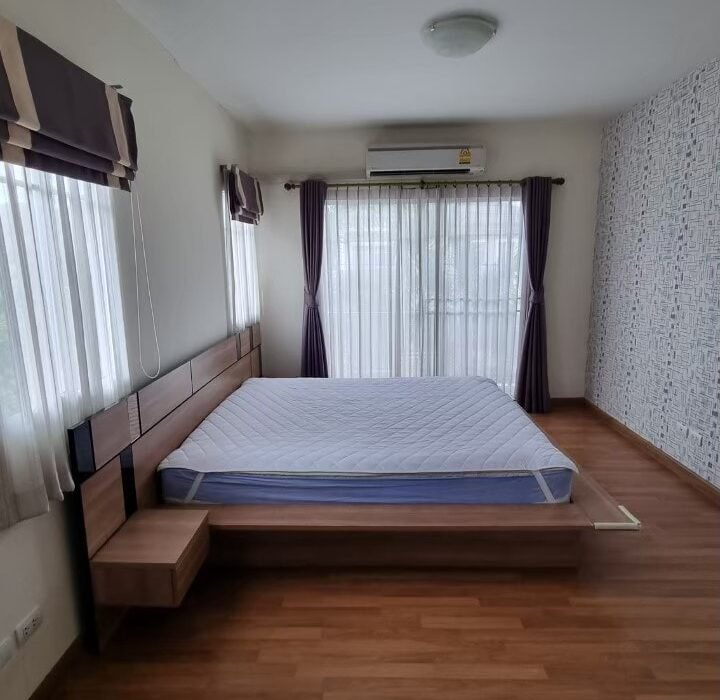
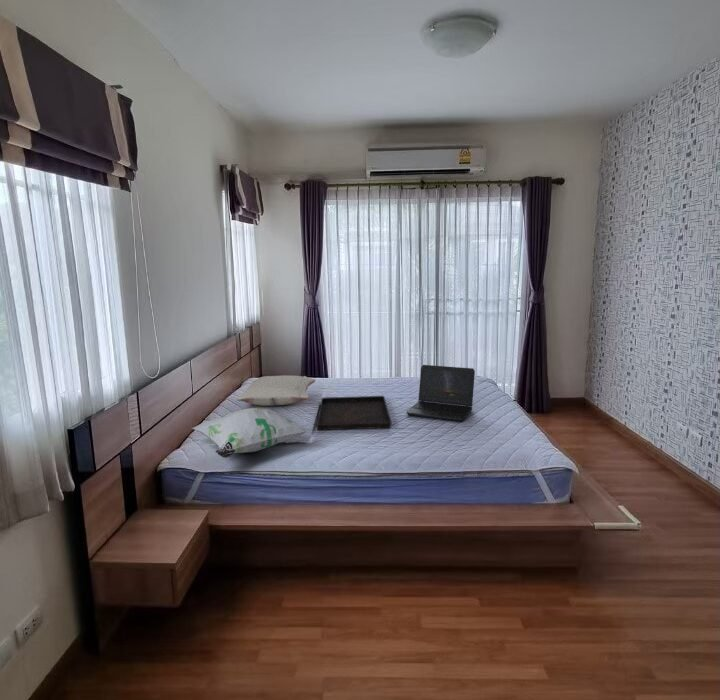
+ laptop computer (440, 391)
+ decorative pillow (249, 430)
+ pillow (278, 389)
+ serving tray (353, 411)
